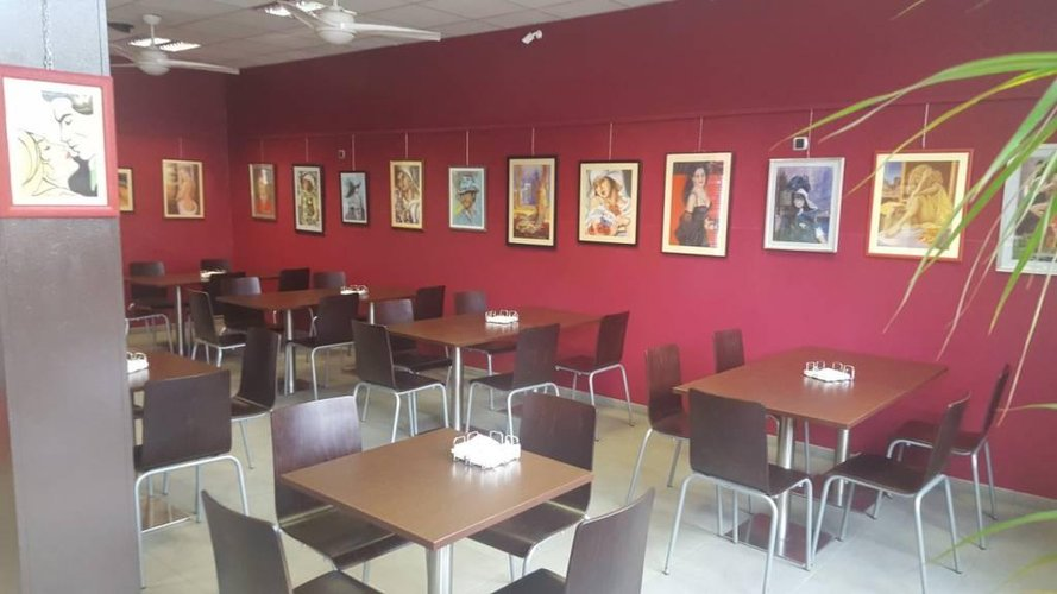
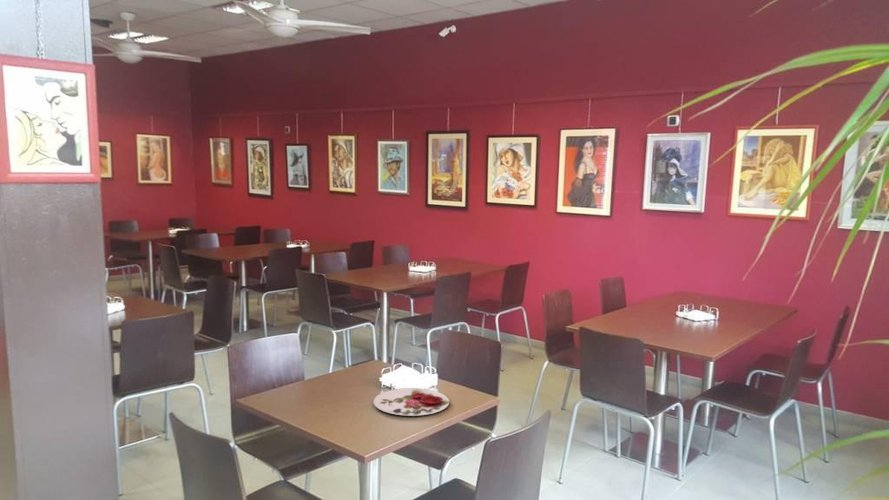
+ plate (411, 400)
